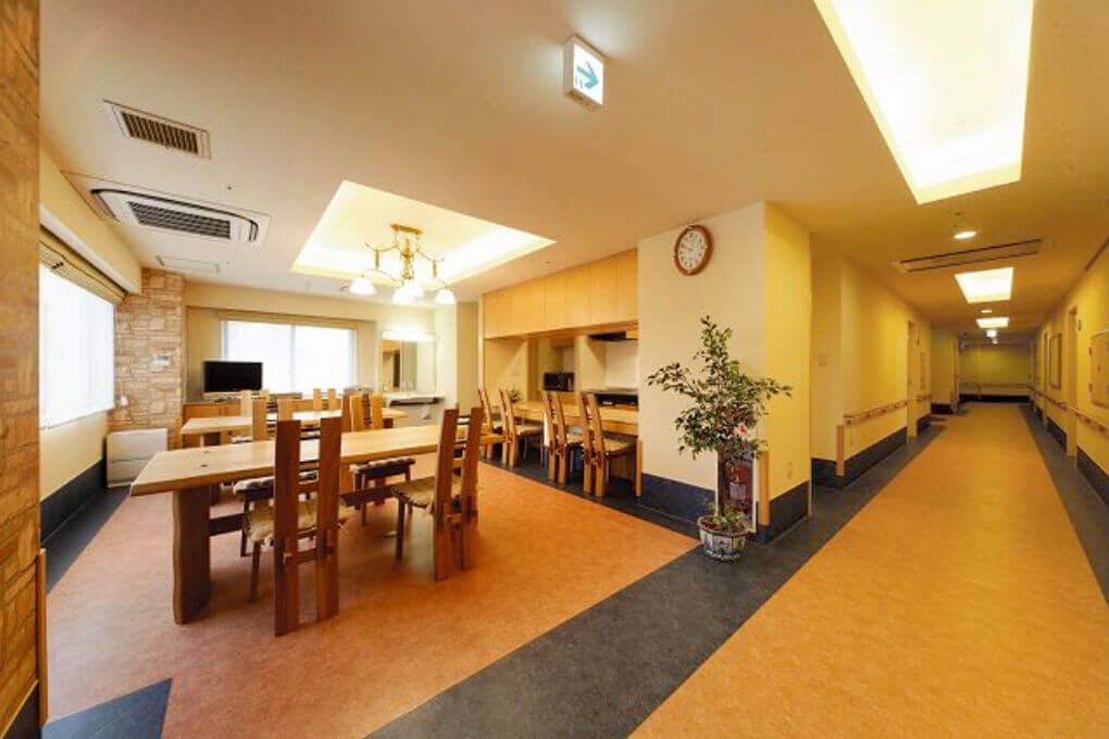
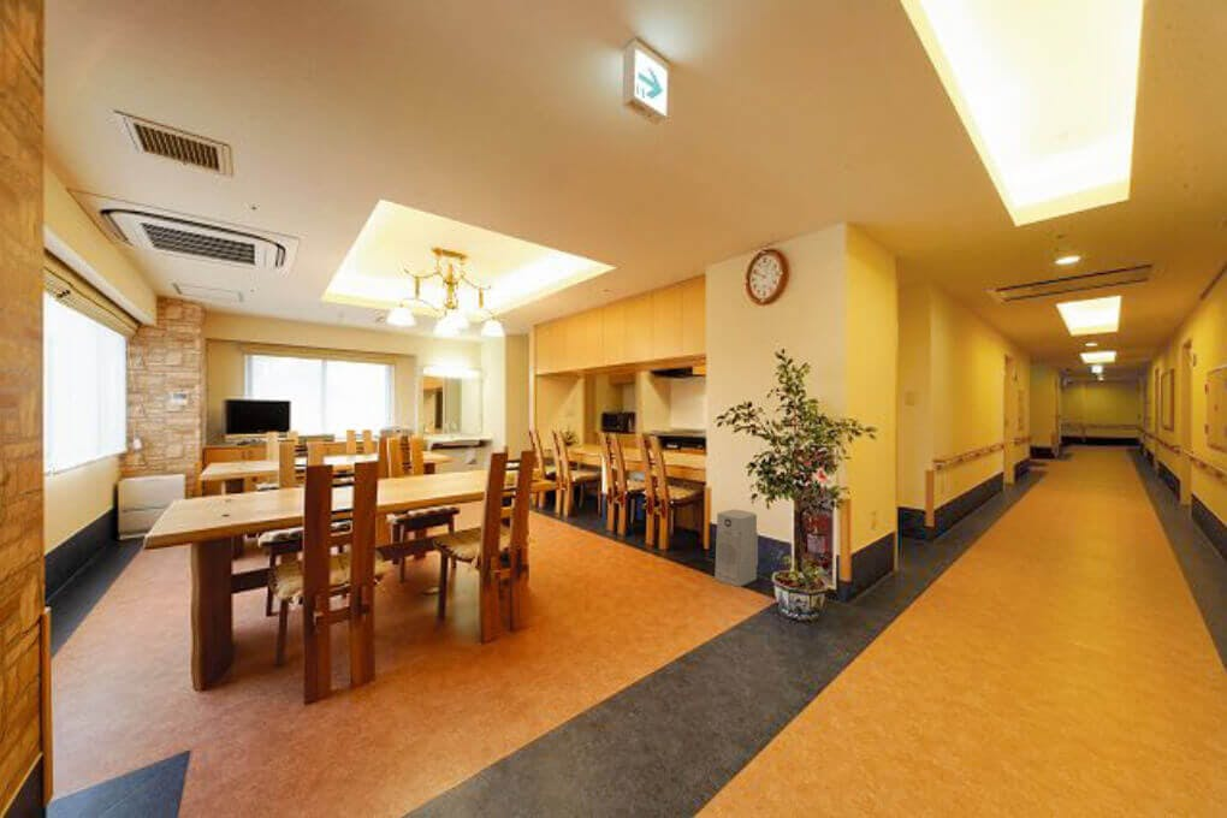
+ air purifier (736, 545)
